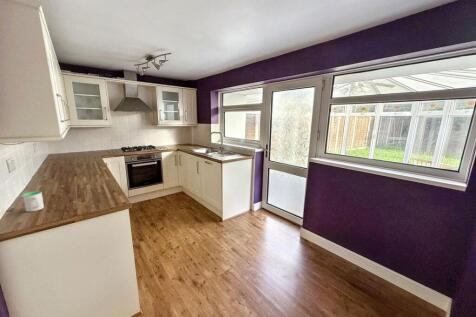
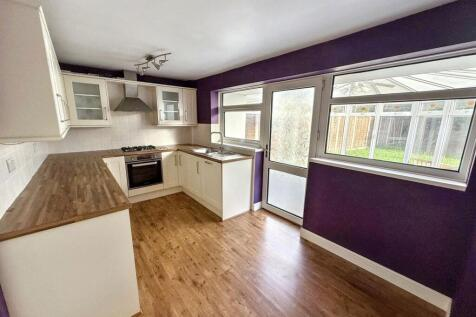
- mug (35, 201)
